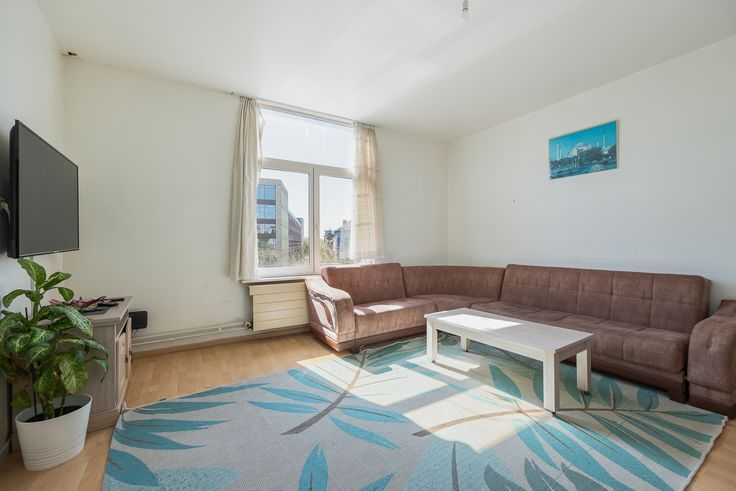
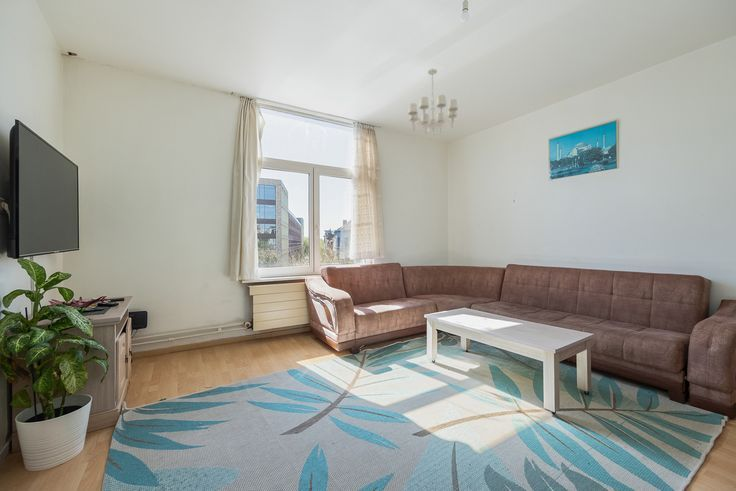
+ chandelier (432, 103)
